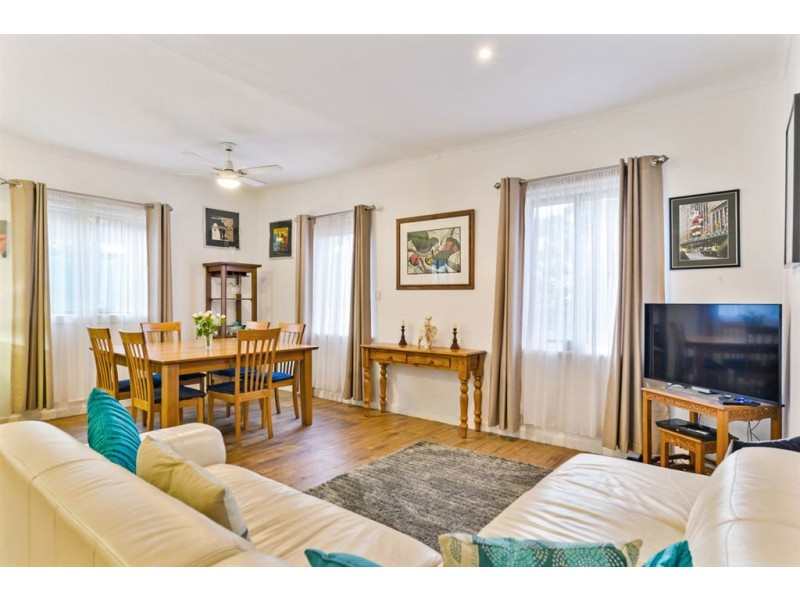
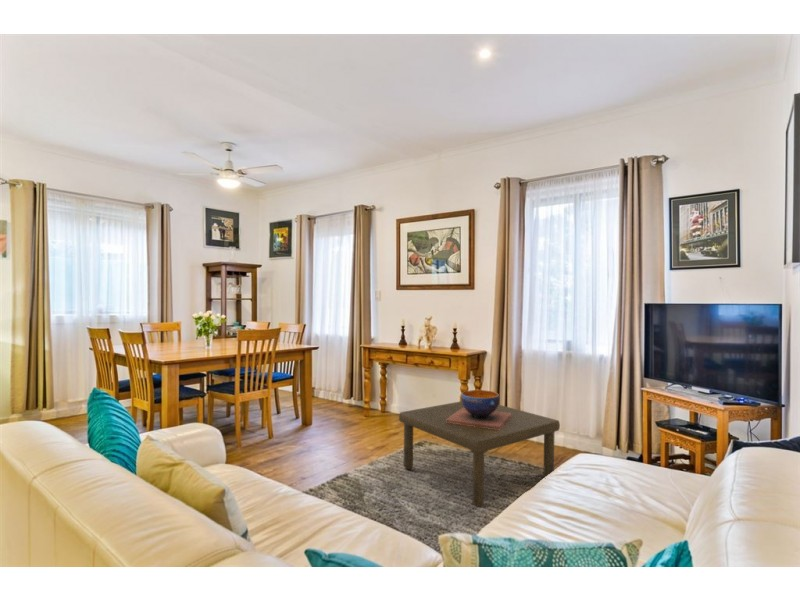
+ decorative bowl (479, 406)
+ coffee table (476, 444)
